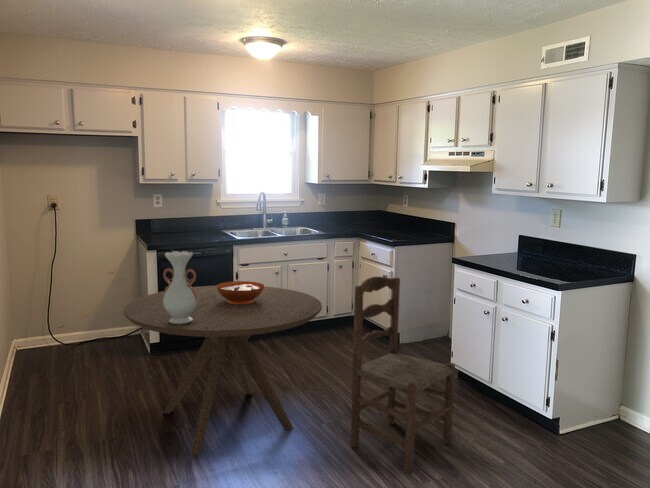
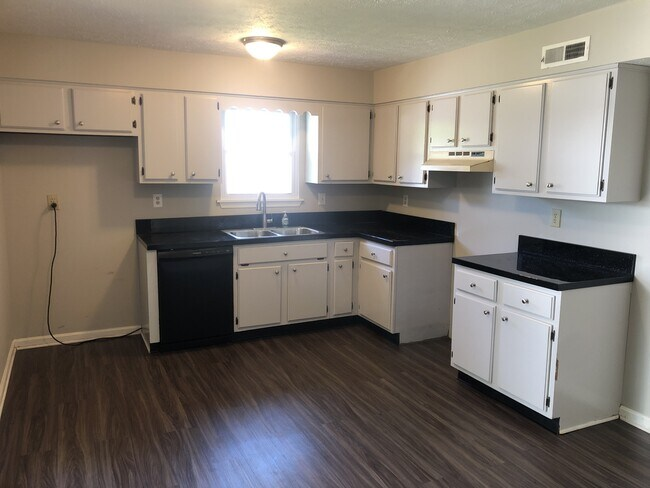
- dining chair (401, 364)
- dining table (222, 360)
- vase (180, 287)
- decorative bowl (240, 292)
